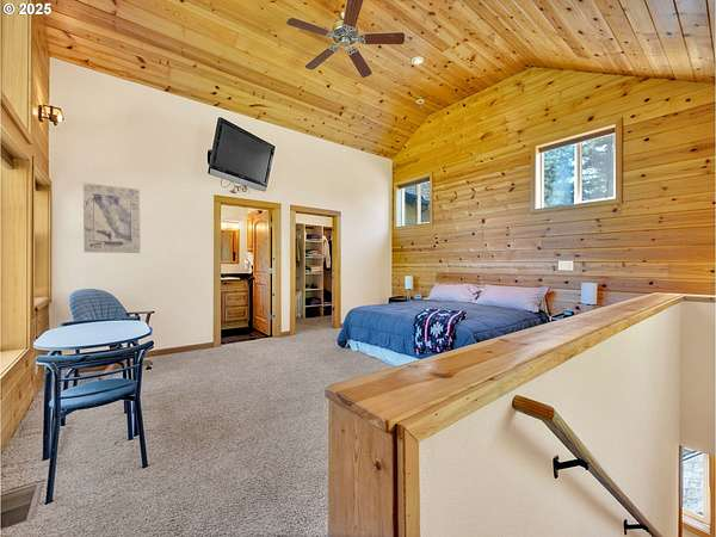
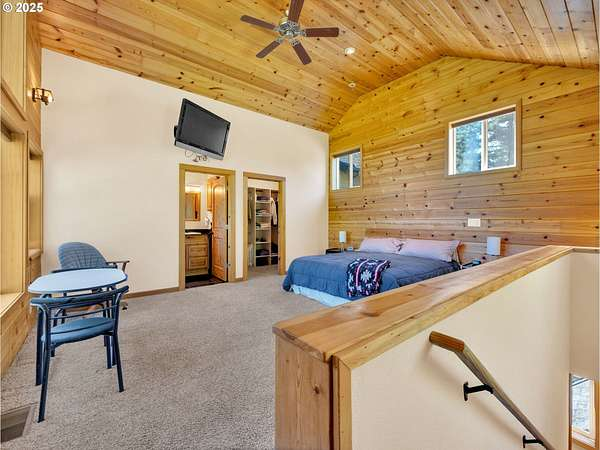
- wall art (112, 220)
